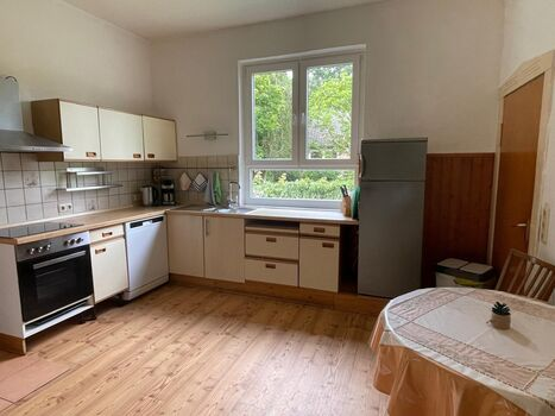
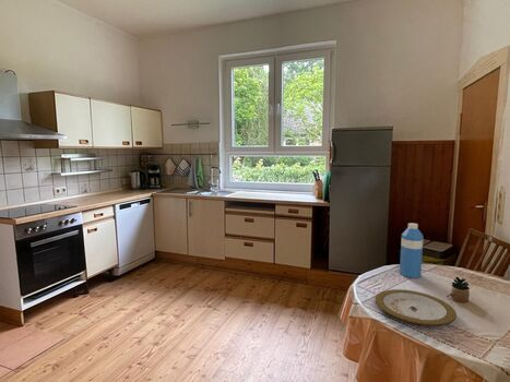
+ plate (413, 308)
+ water bottle (411, 249)
